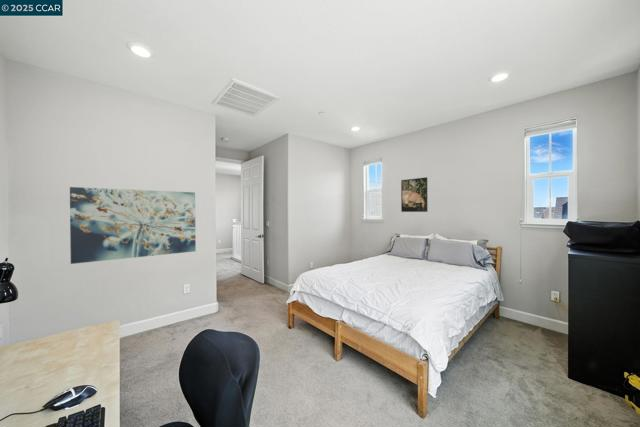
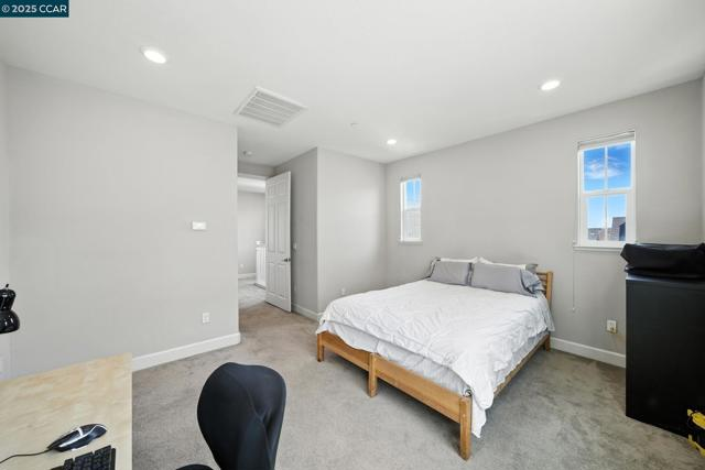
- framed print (413, 195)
- wall art (140, 223)
